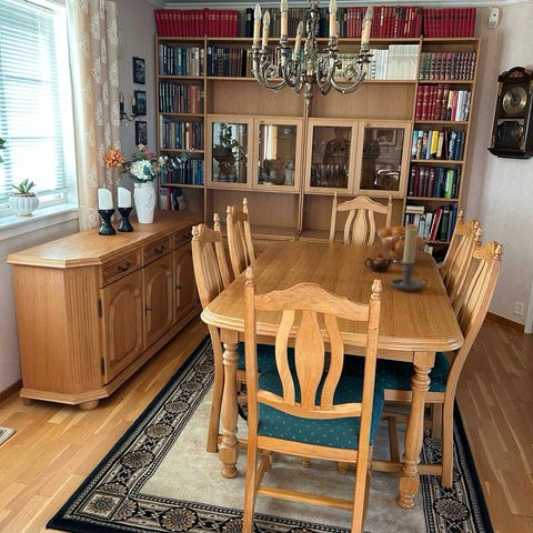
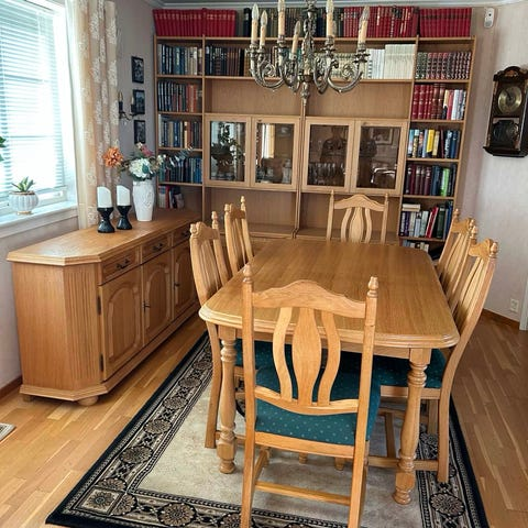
- teapot (379, 261)
- fruit basket (403, 242)
- candle holder (412, 258)
